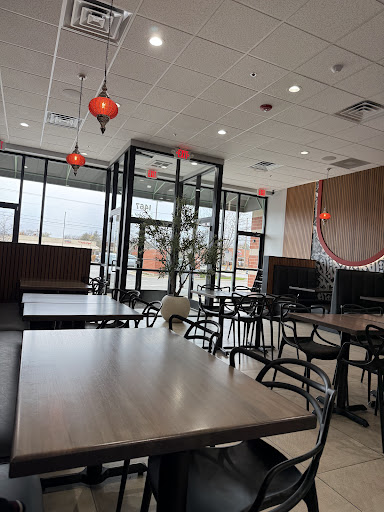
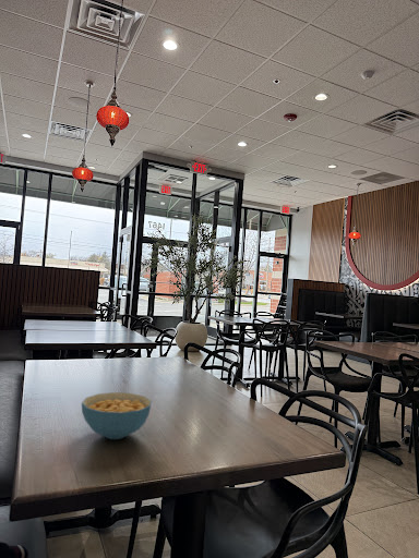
+ cereal bowl (116, 418)
